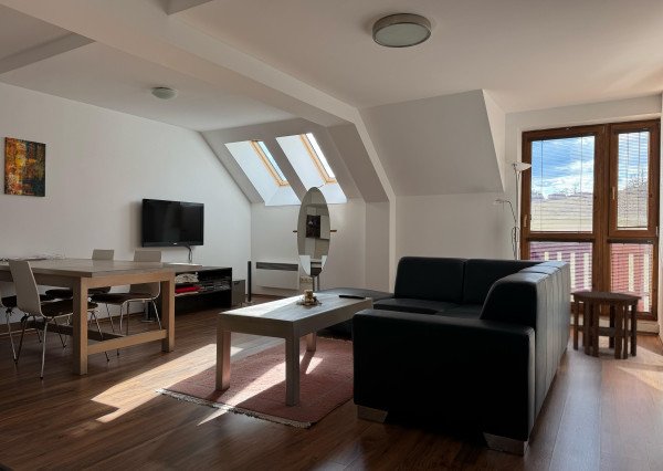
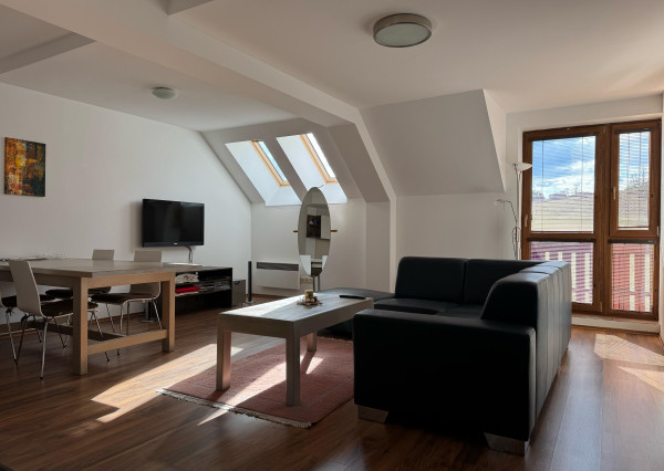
- side table (603, 326)
